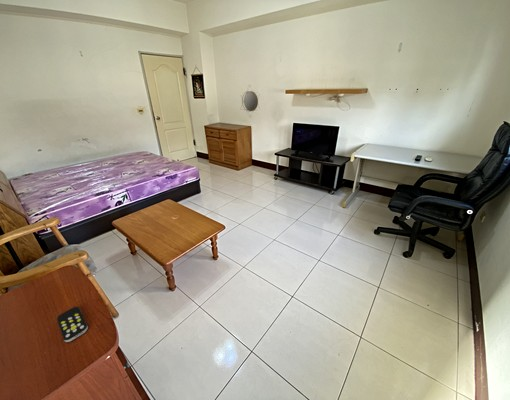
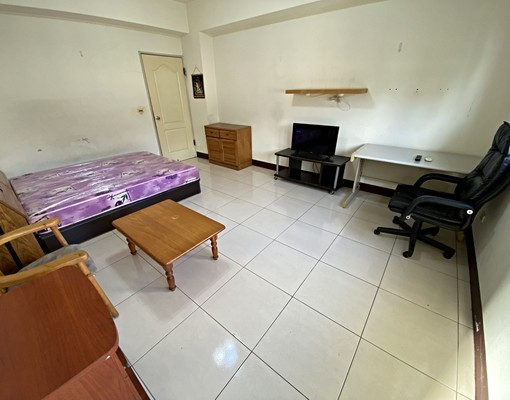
- remote control (72, 323)
- home mirror (249, 101)
